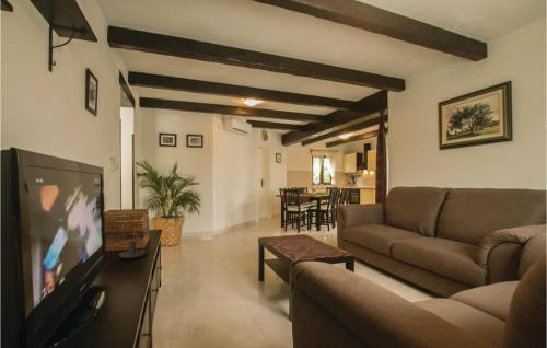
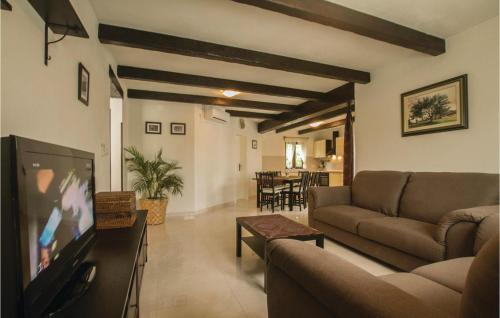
- candle holder (132, 250)
